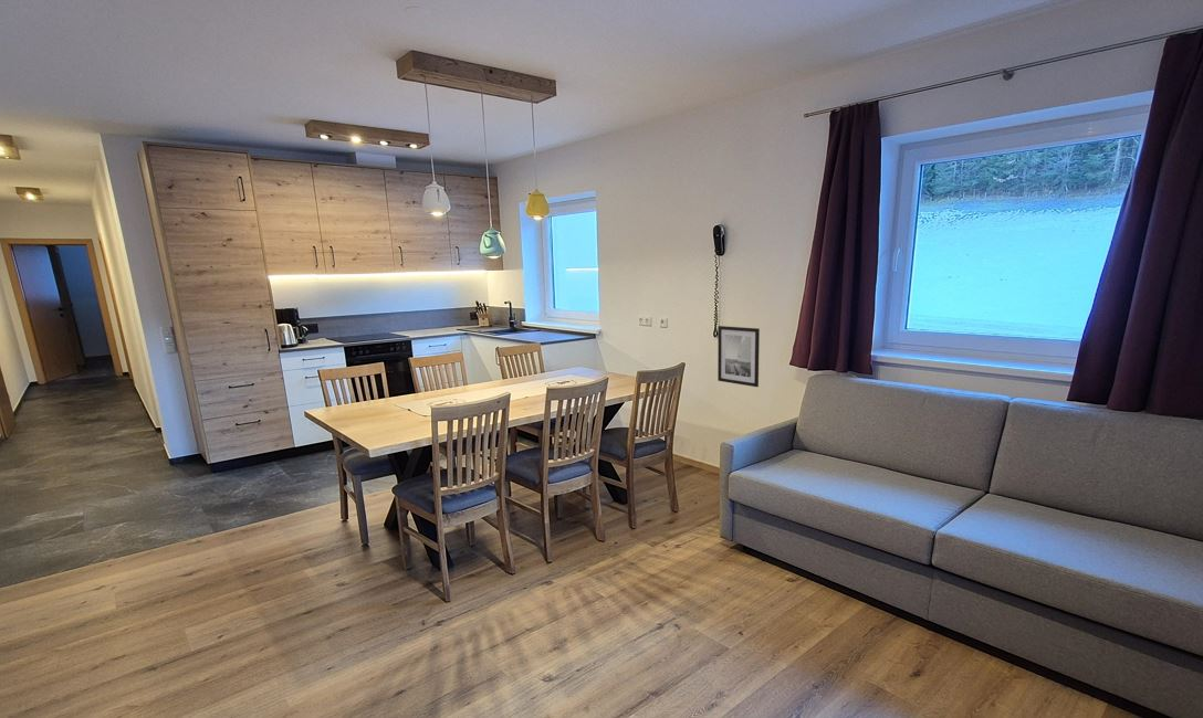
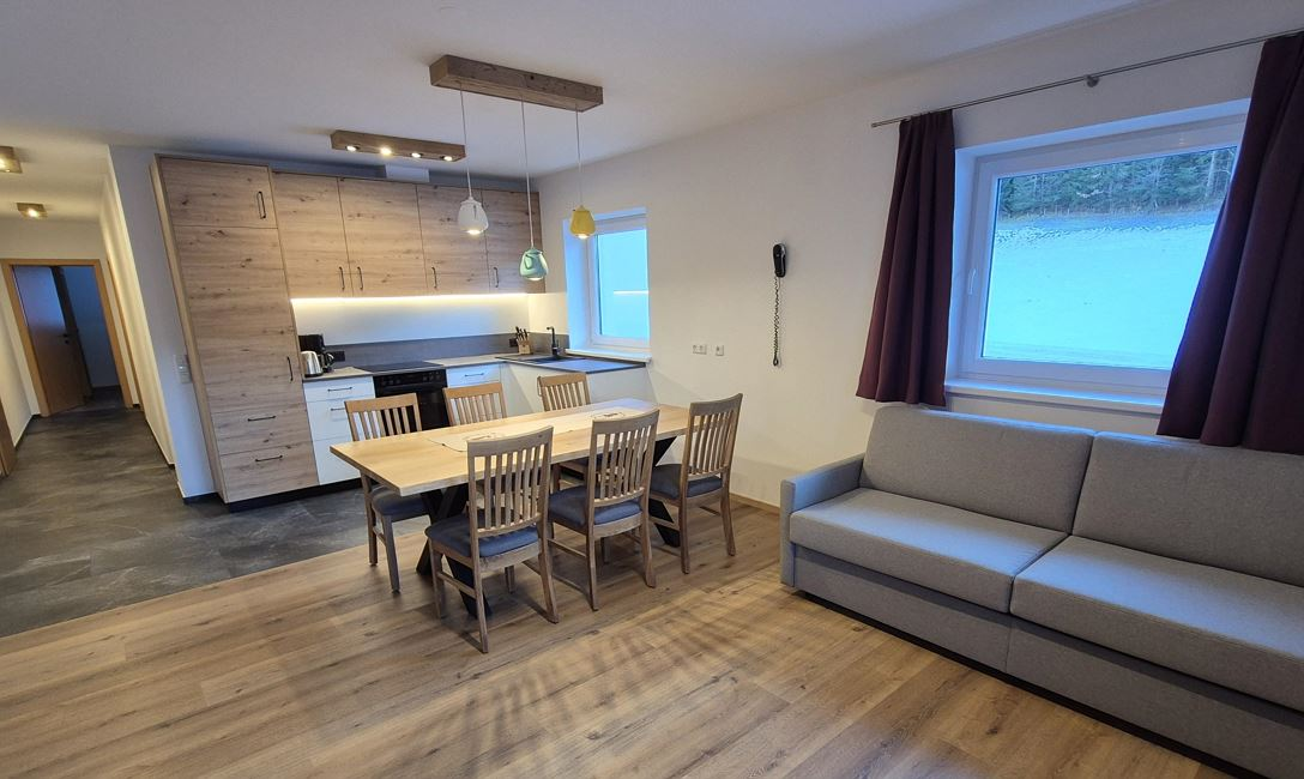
- wall art (738, 356)
